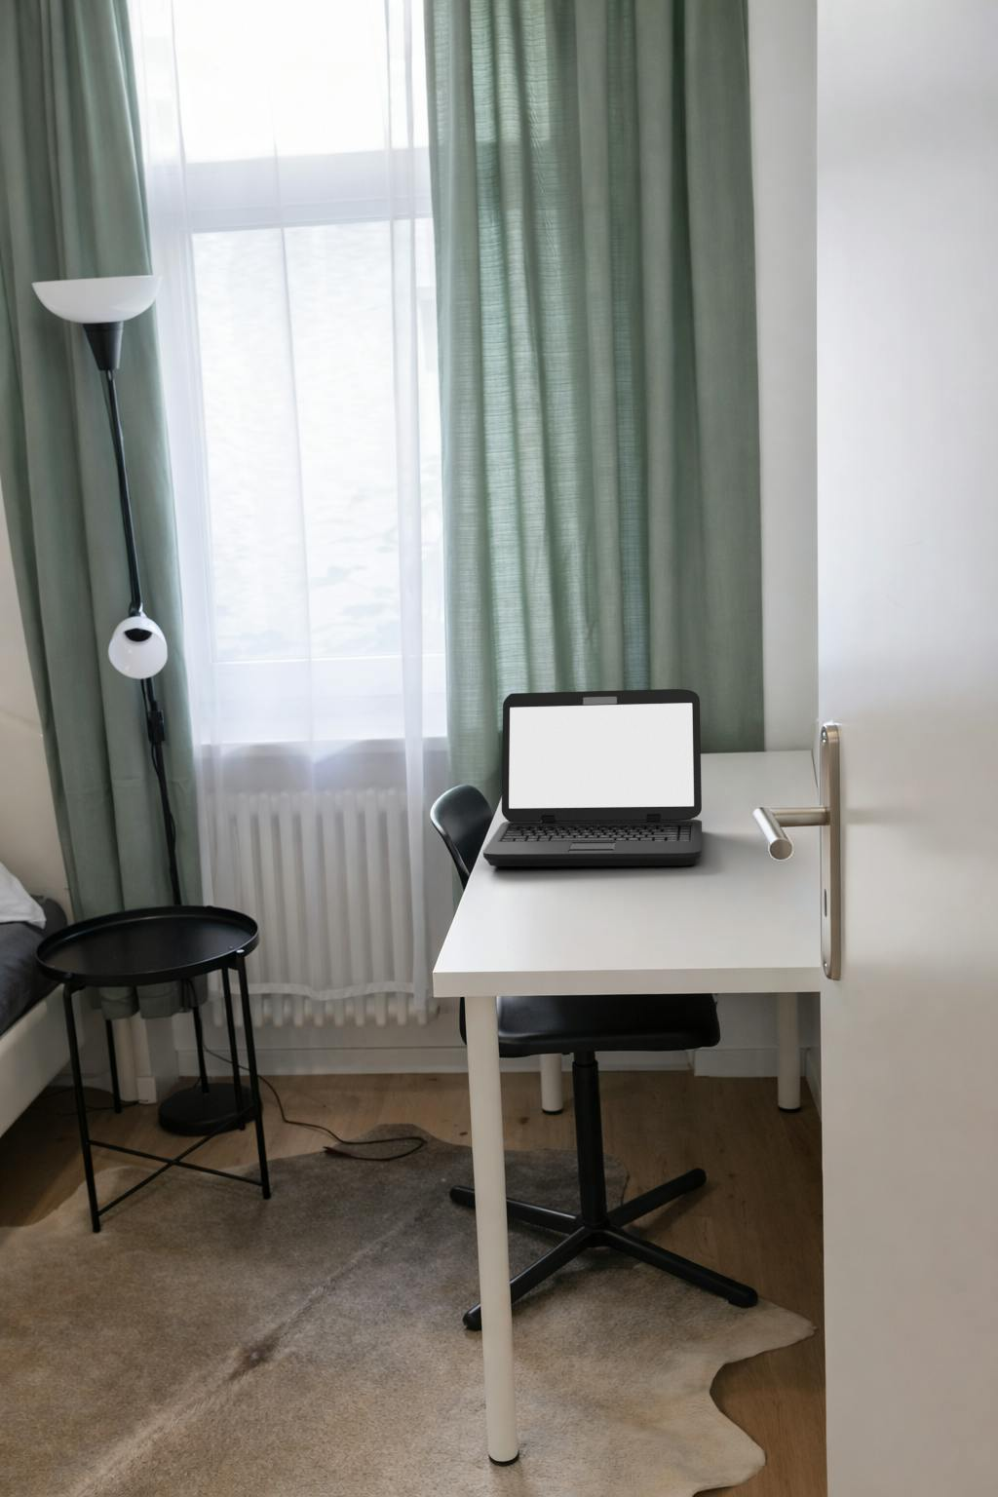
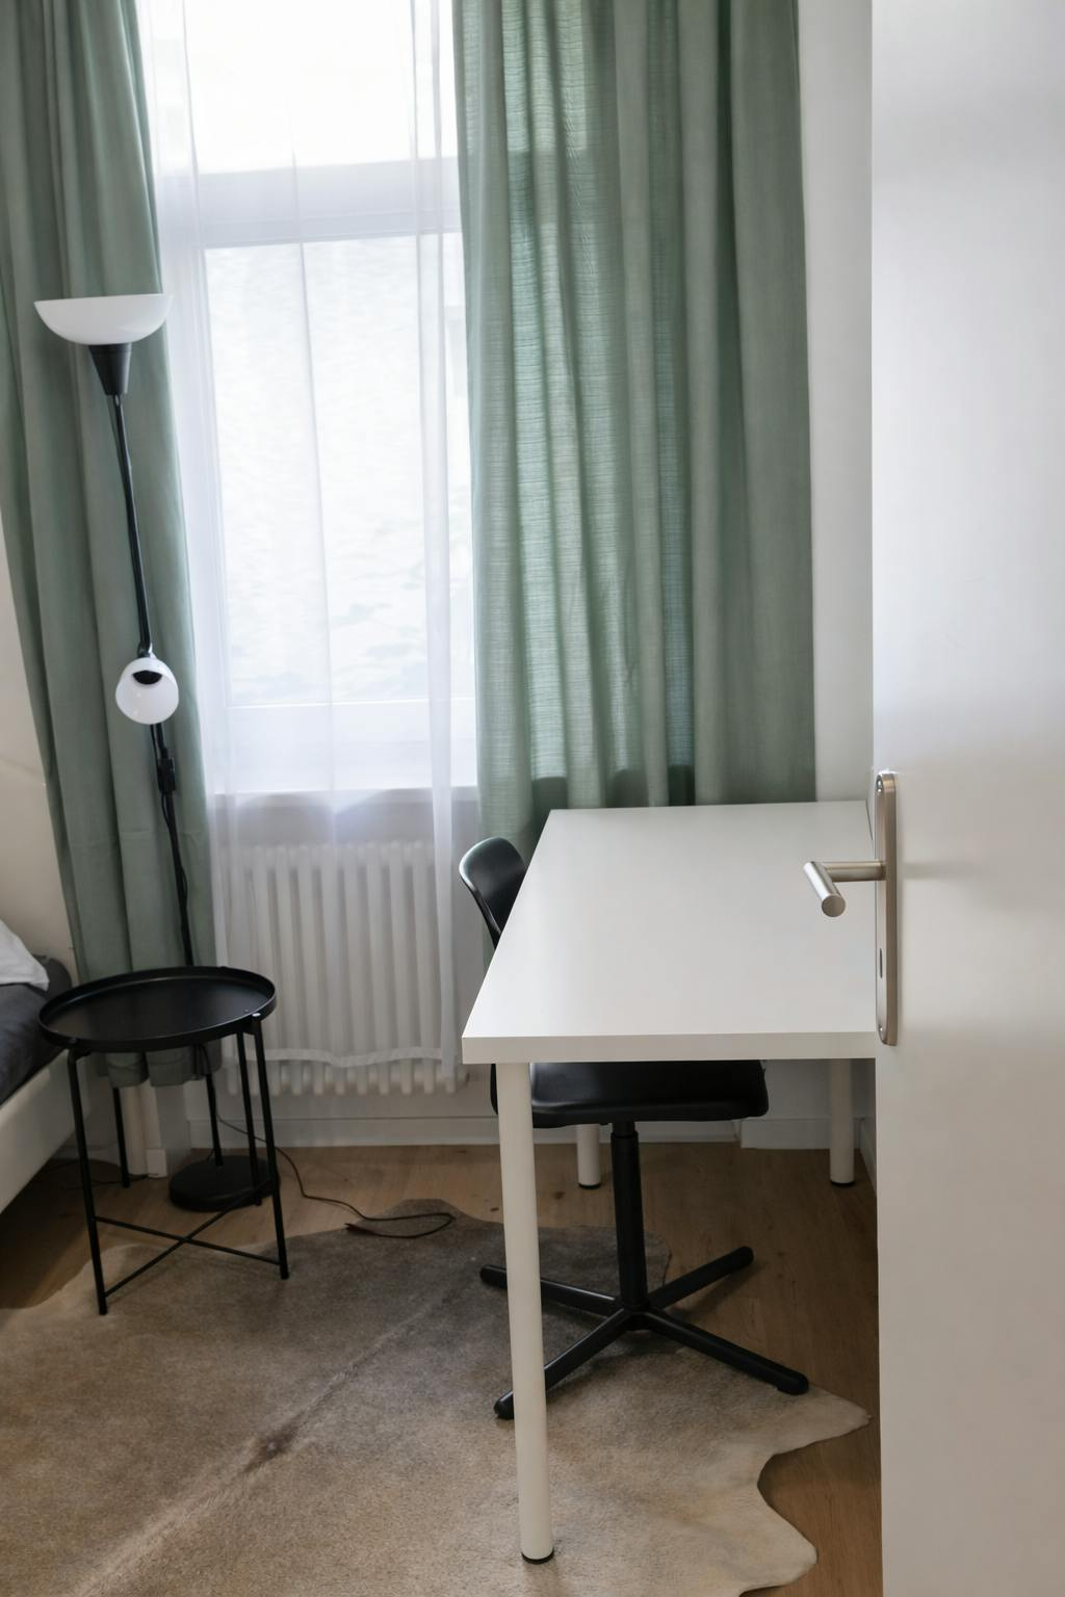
- laptop (595, 773)
